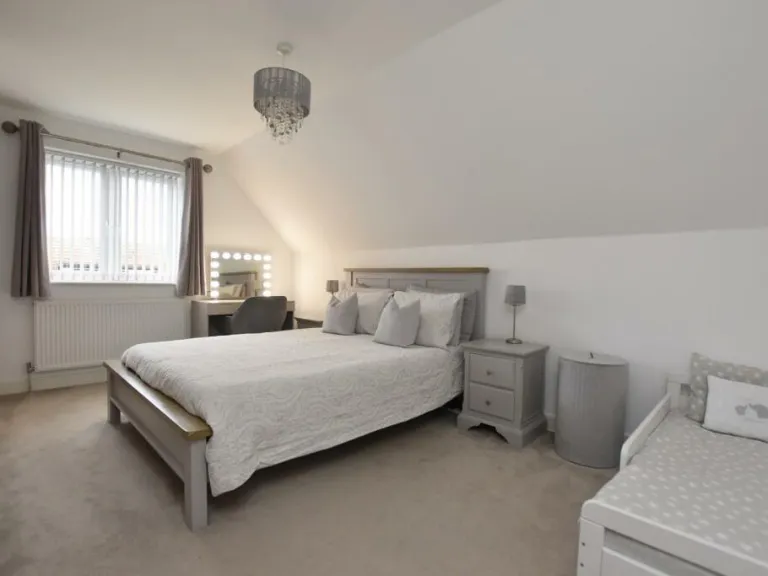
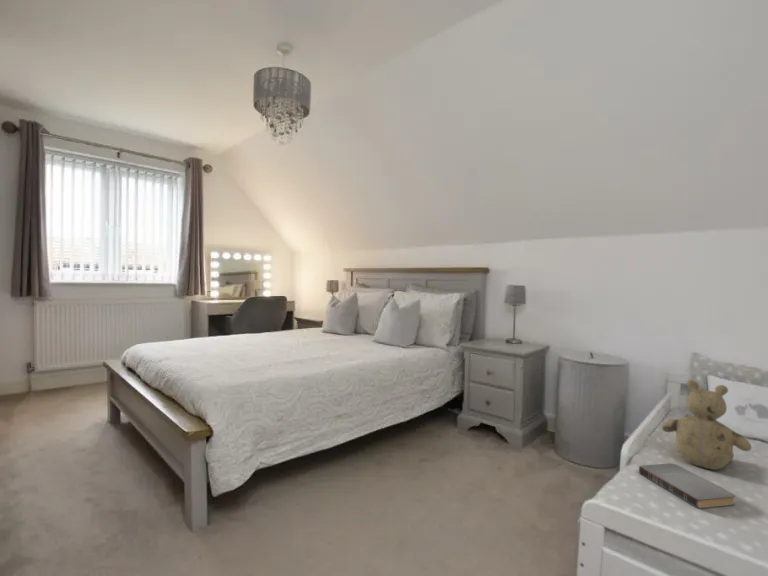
+ teddy bear (705, 421)
+ book (684, 483)
